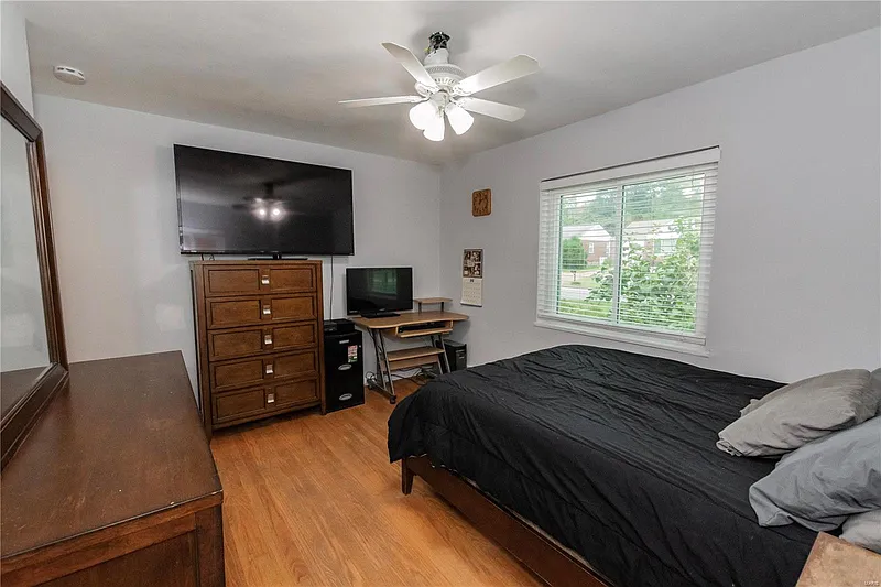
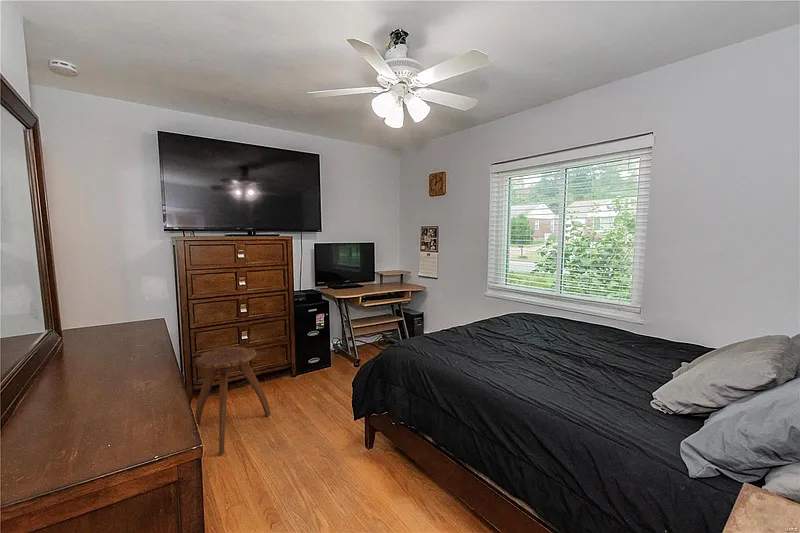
+ stool (221, 396)
